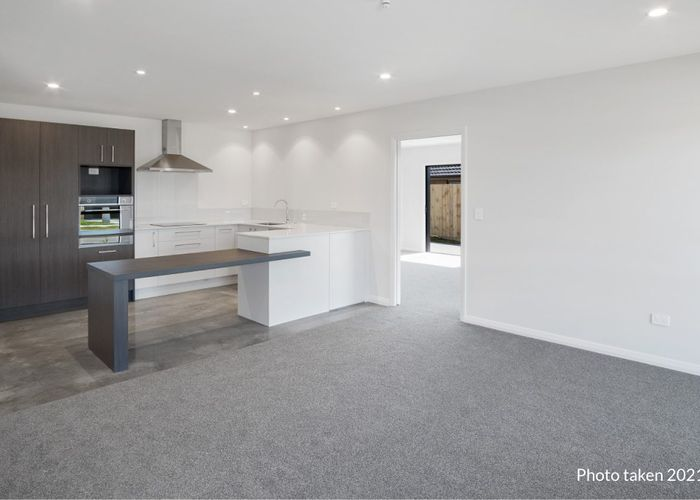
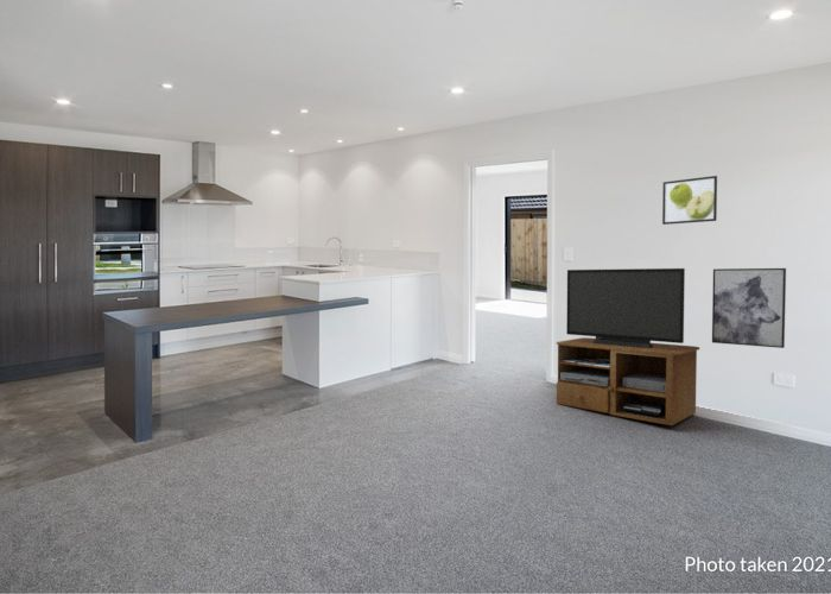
+ wall art (747, 307)
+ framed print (689, 201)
+ tv stand (623, 339)
